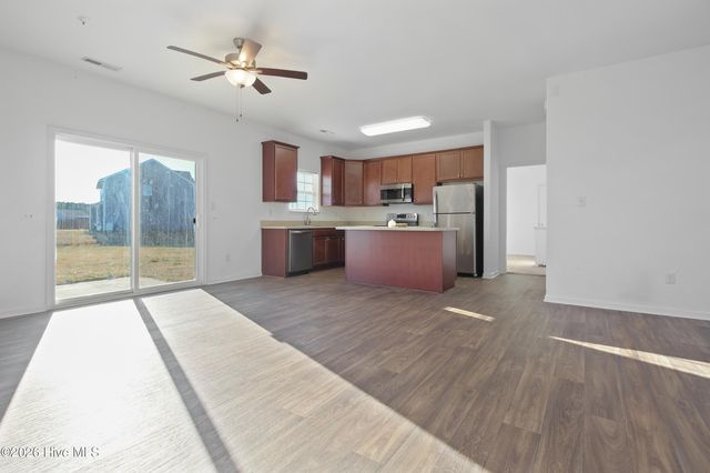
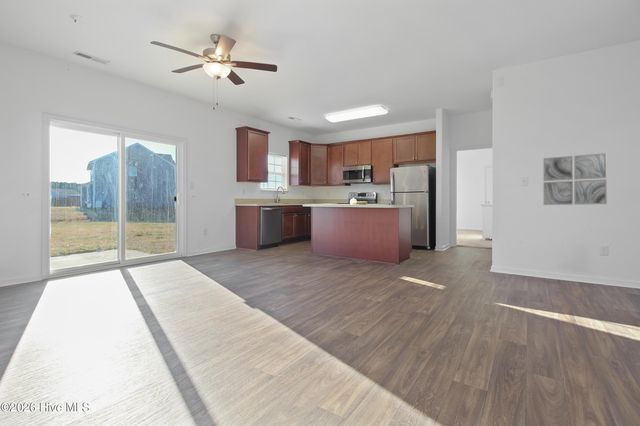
+ wall art (574, 179)
